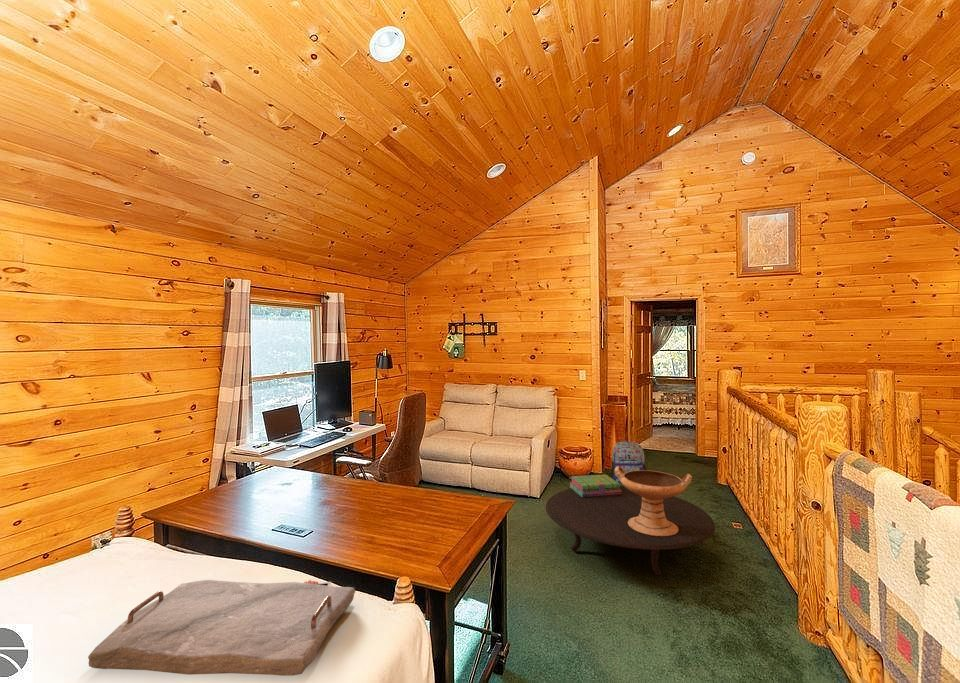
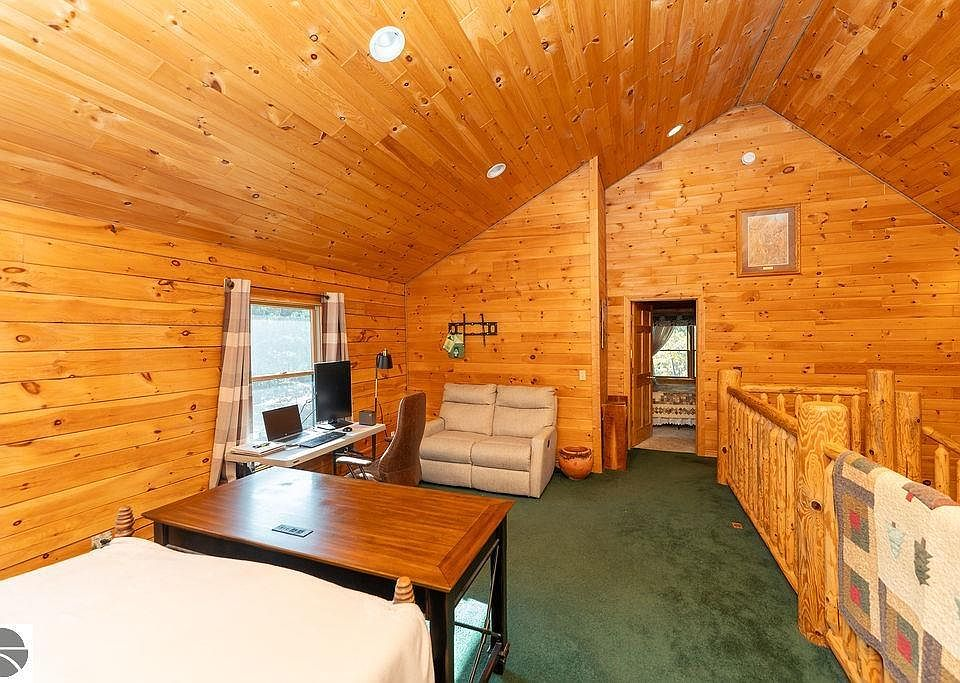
- table (625, 527)
- backpack (628, 461)
- decorative bowl (652, 498)
- stack of books (594, 485)
- serving tray (243, 609)
